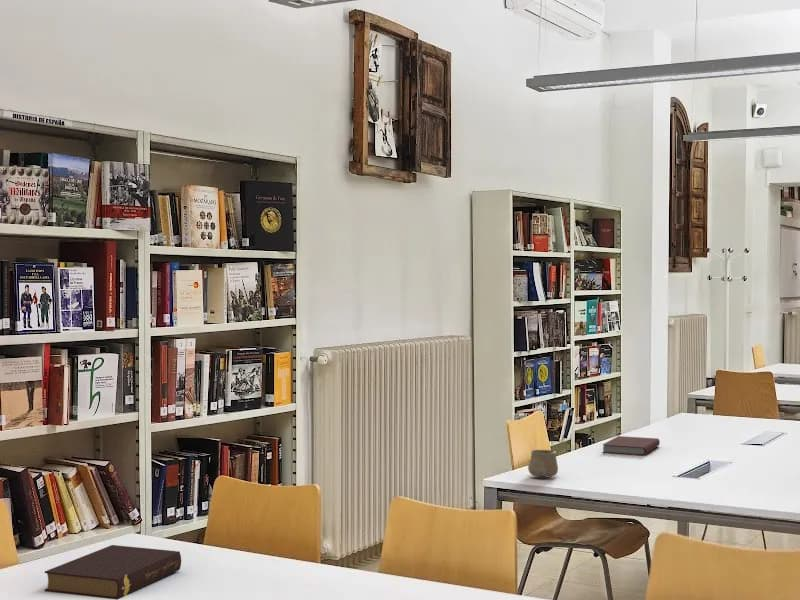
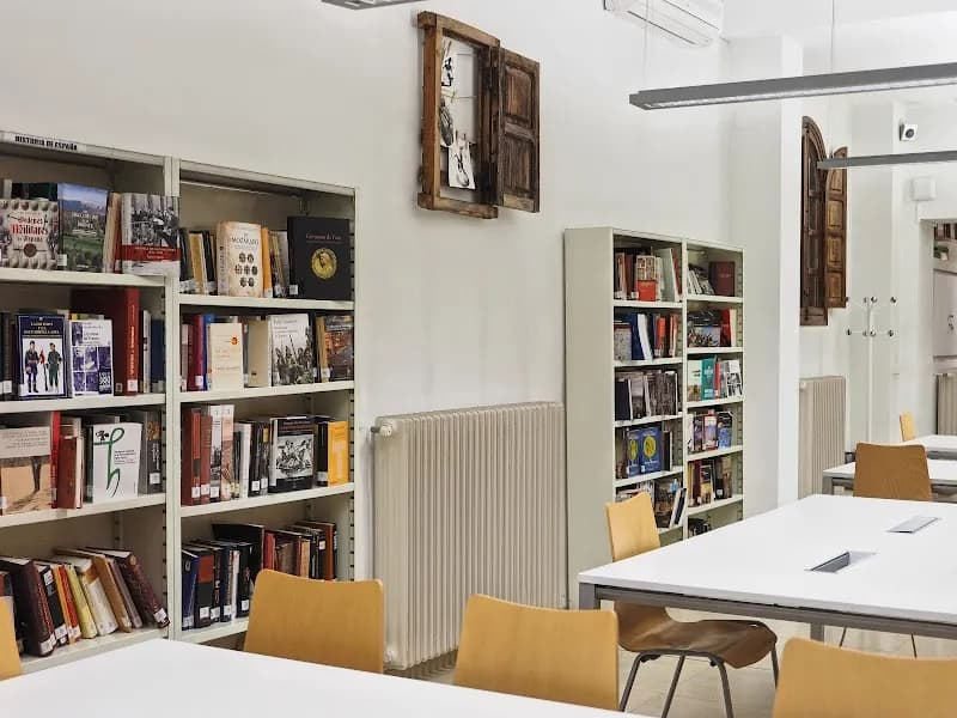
- book (115, 570)
- cup (543, 463)
- book (631, 445)
